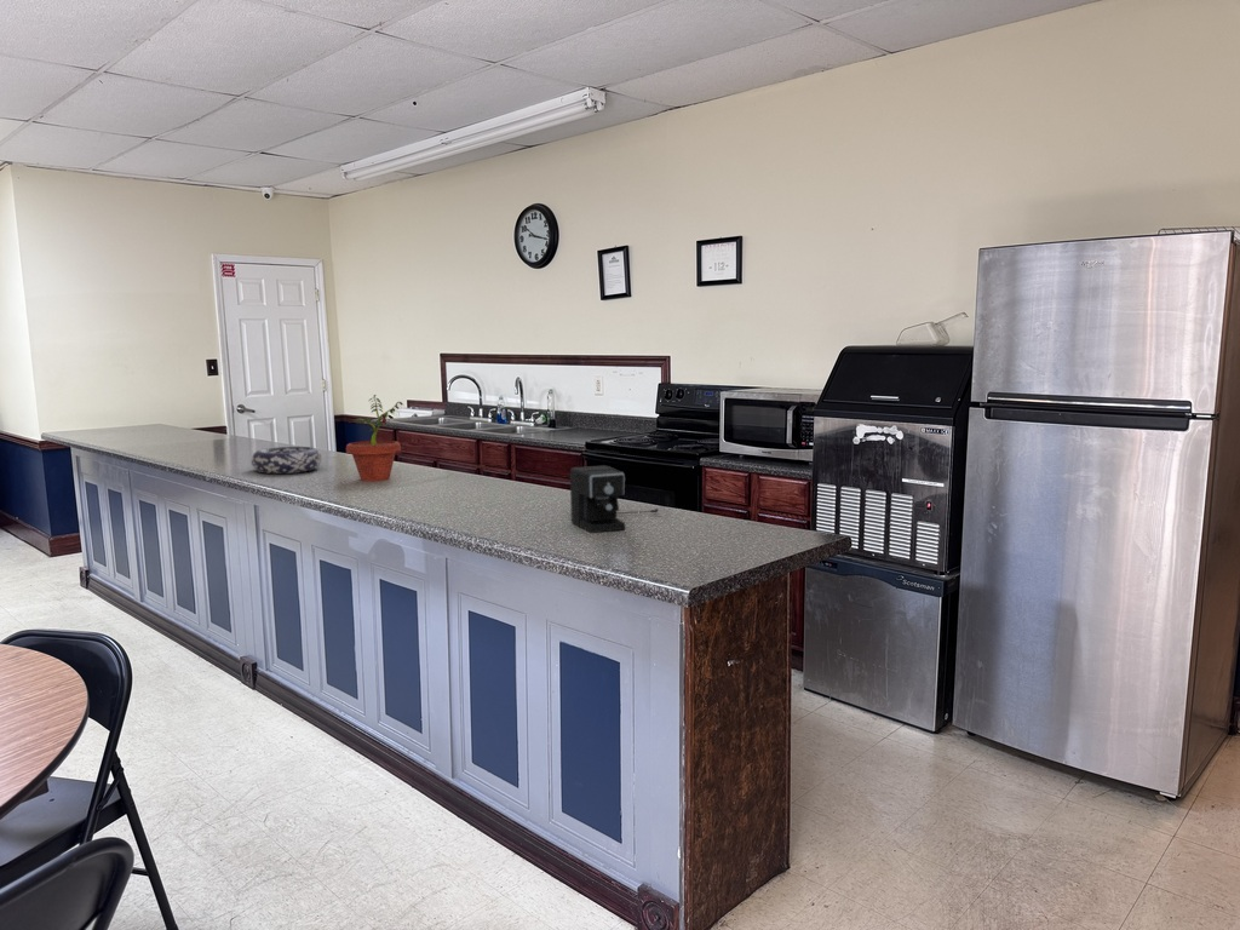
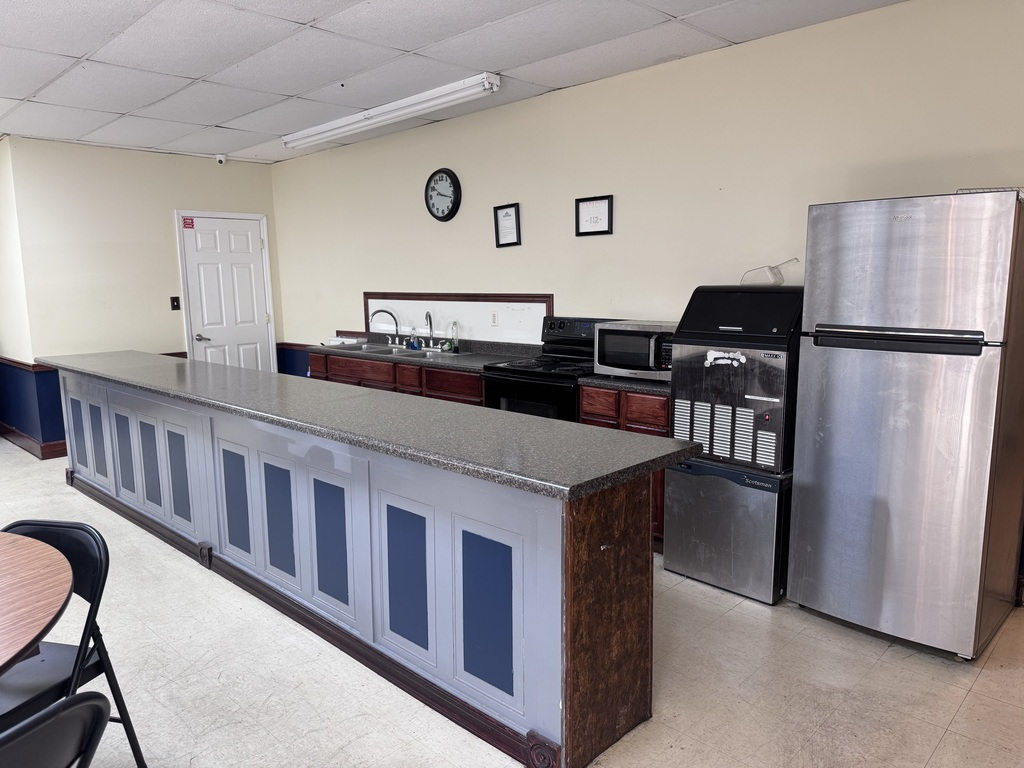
- decorative bowl (286, 460)
- coffee maker (622, 494)
- potted plant (374, 437)
